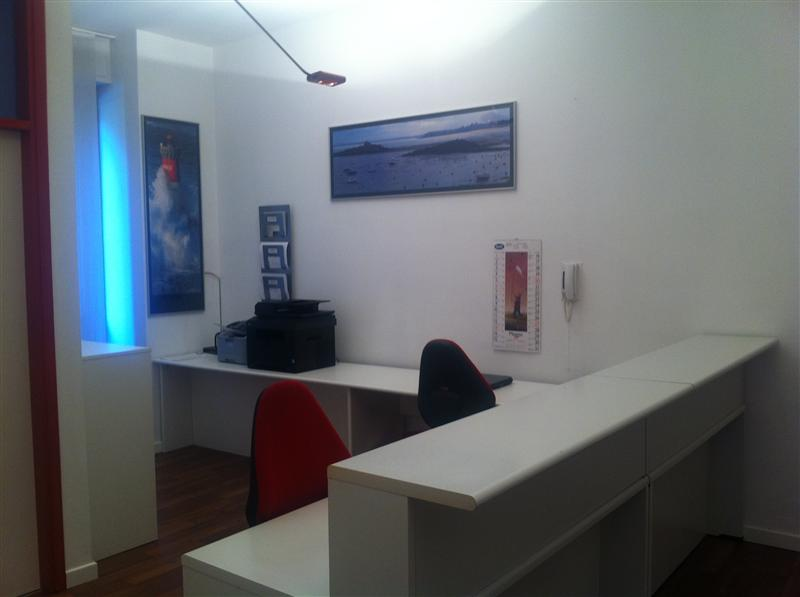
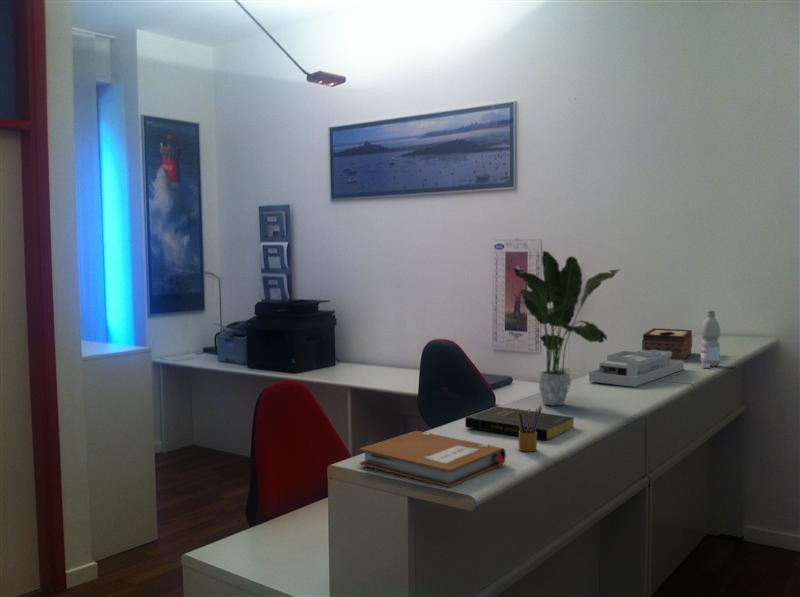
+ pencil box (527, 427)
+ tissue box (667, 343)
+ notebook (435, 455)
+ book (523, 422)
+ water bottle (709, 338)
+ desk organizer (638, 363)
+ potted plant (564, 327)
